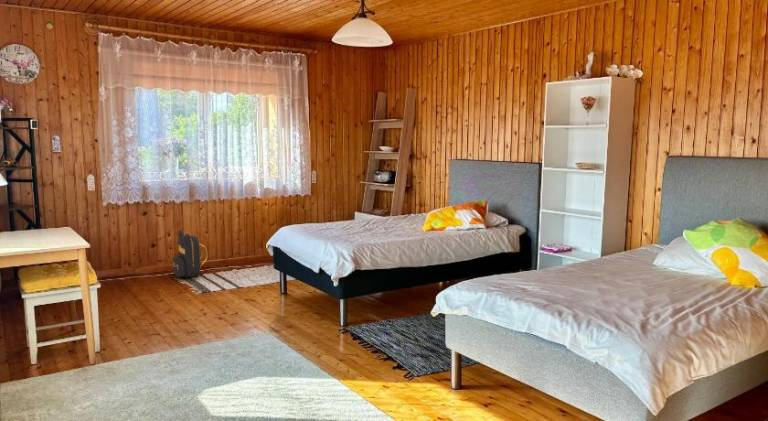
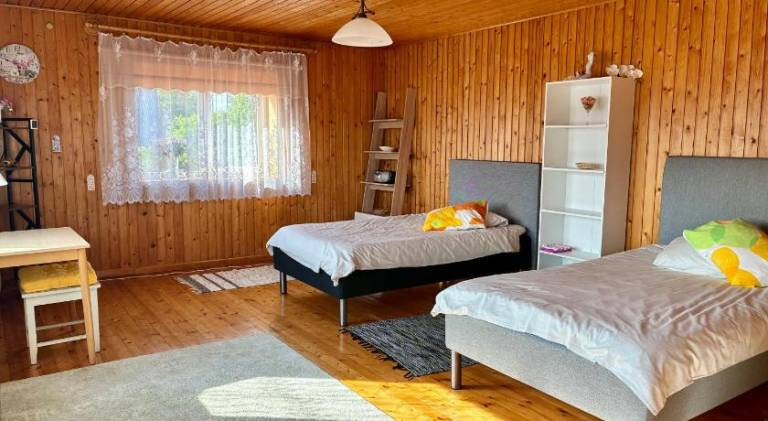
- backpack (190, 253)
